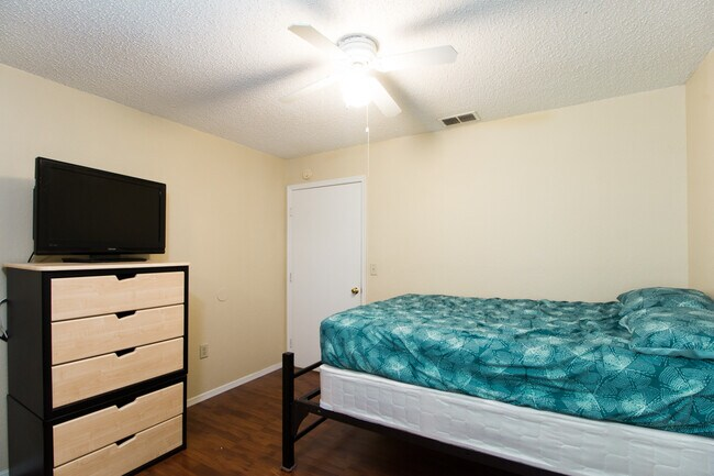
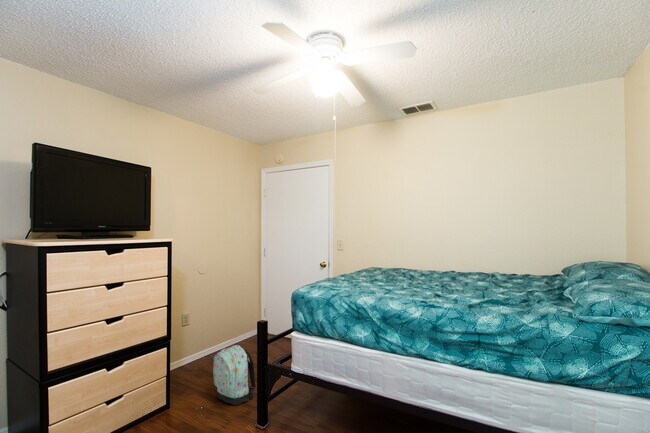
+ backpack (232, 373)
